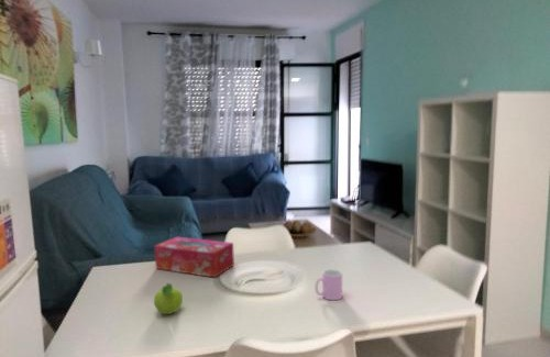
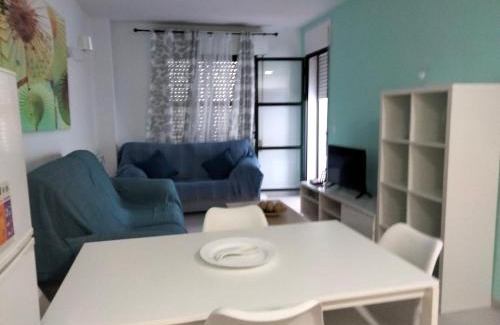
- cup (328, 285)
- fruit (167, 299)
- tissue box (195, 255)
